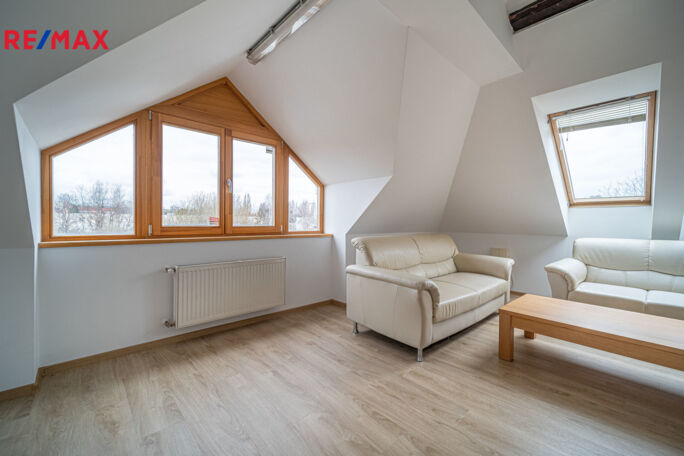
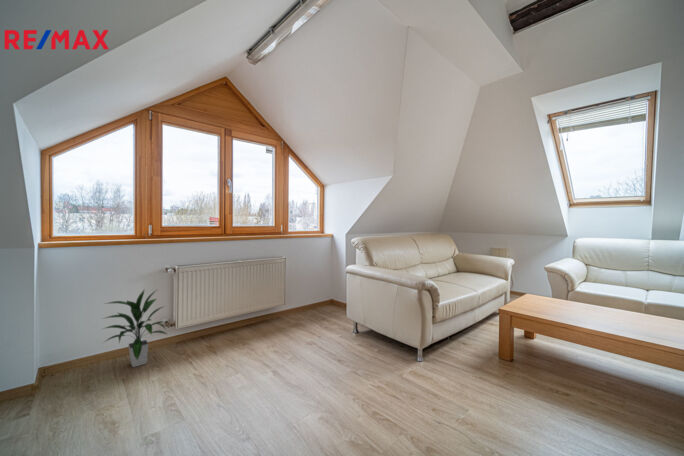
+ indoor plant (137, 327)
